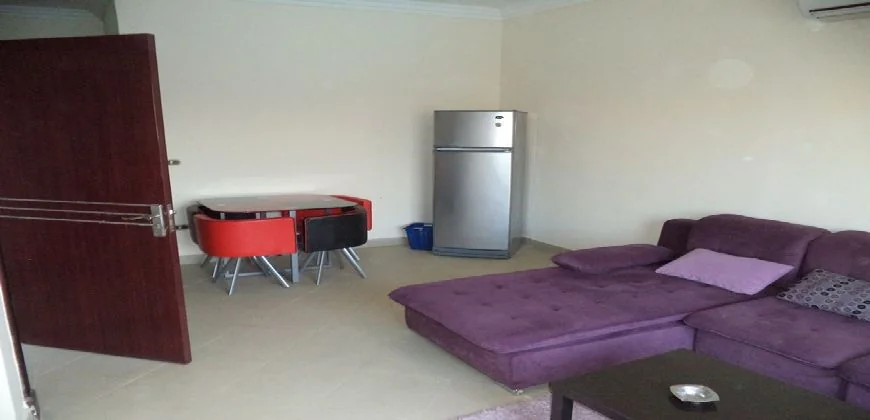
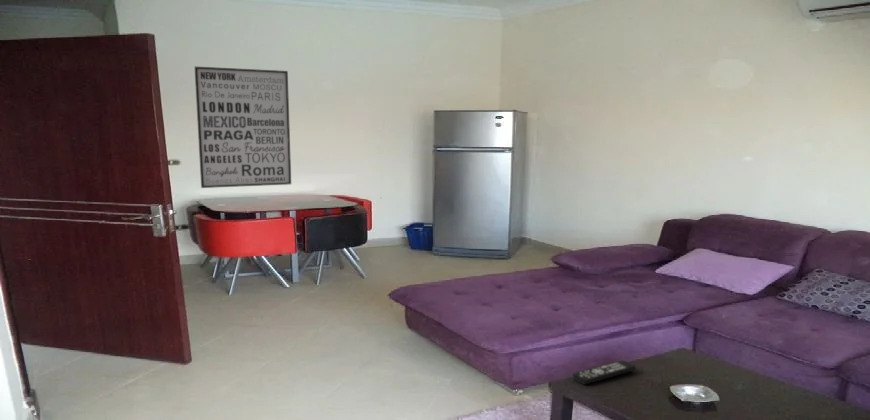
+ wall art (245, 128)
+ remote control (604, 372)
